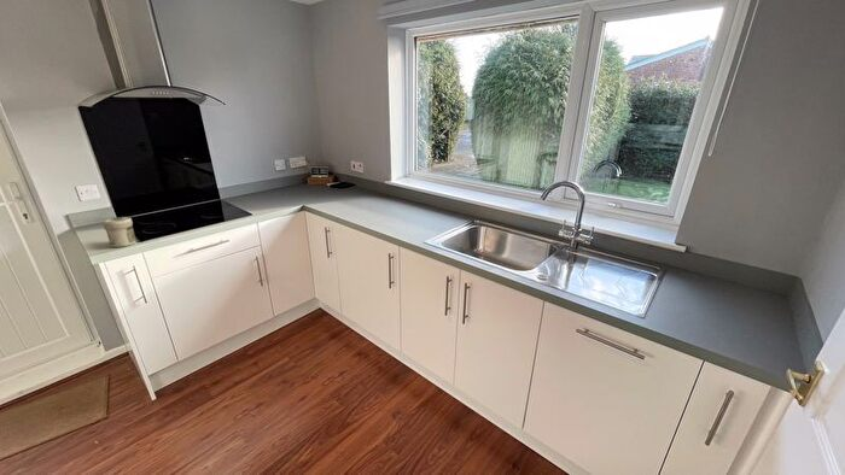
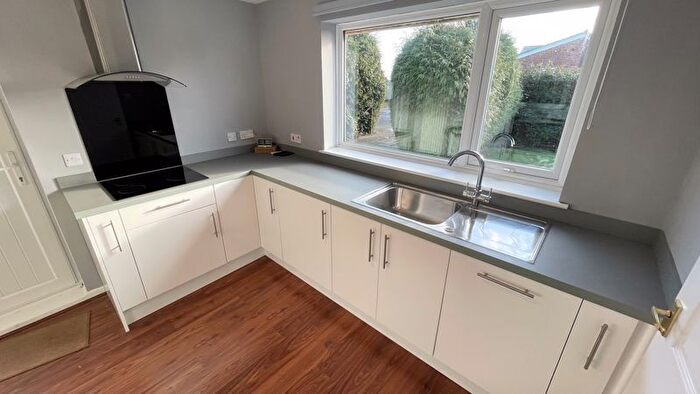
- jar (120, 231)
